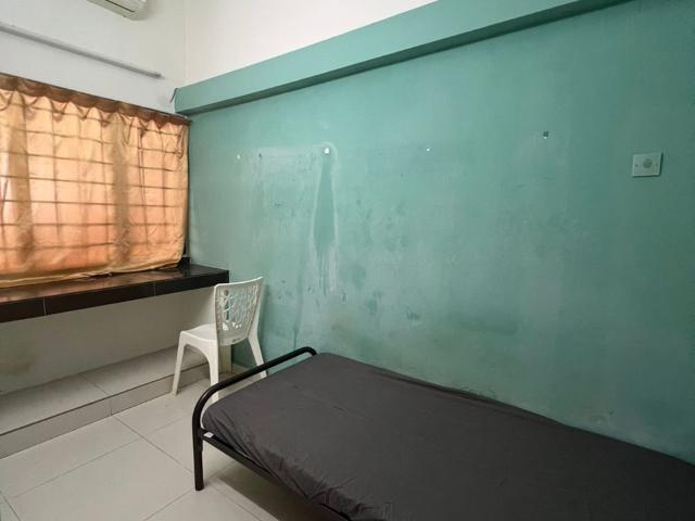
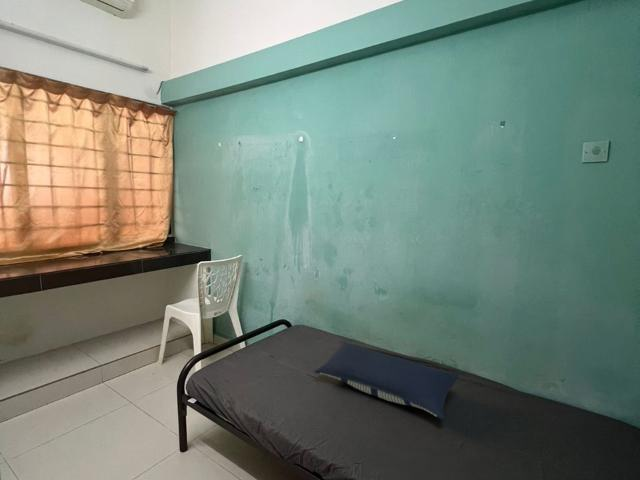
+ pillow (384, 374)
